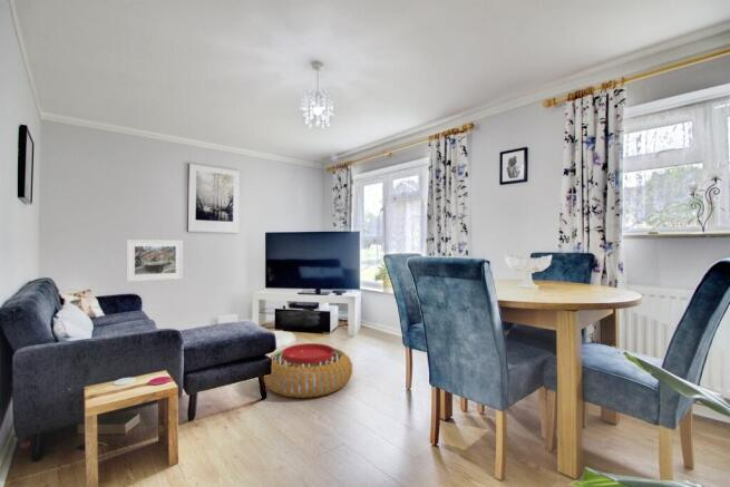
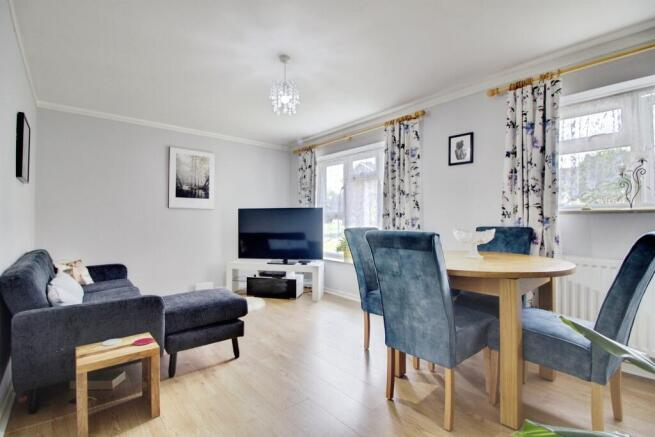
- pouf (308, 366)
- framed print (155, 260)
